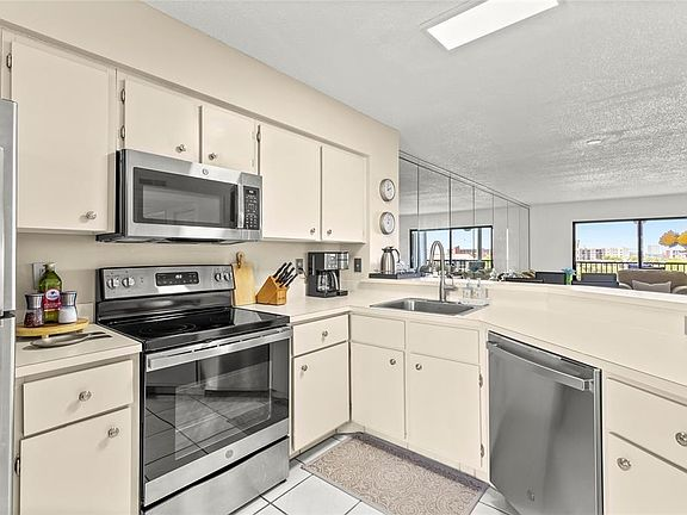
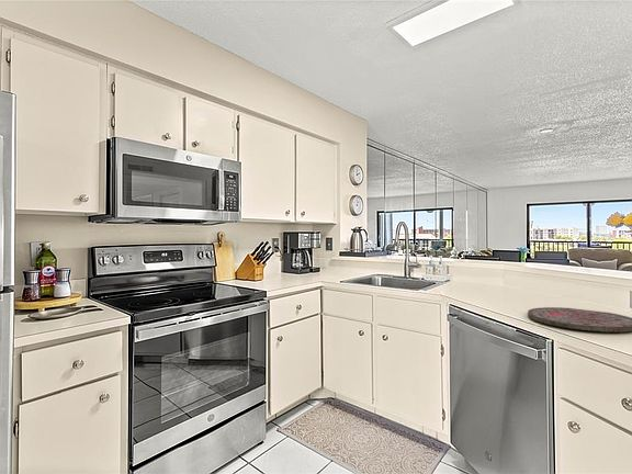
+ cutting board (579, 317)
